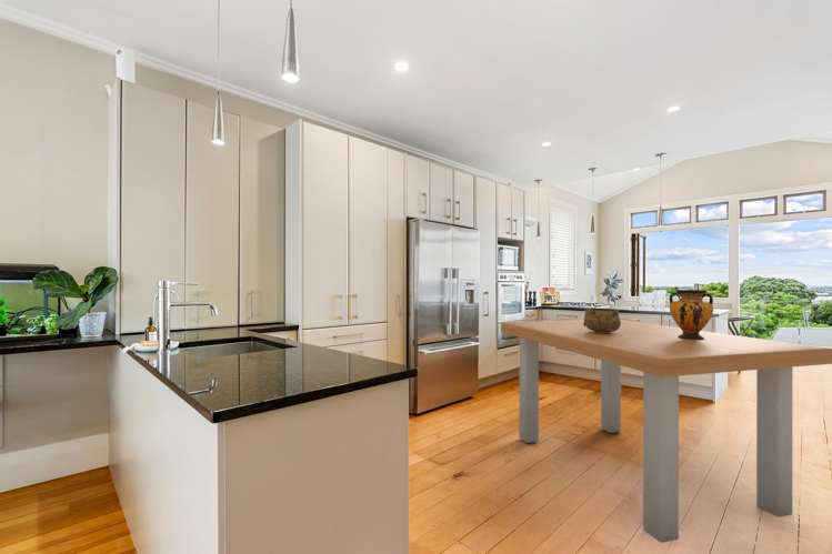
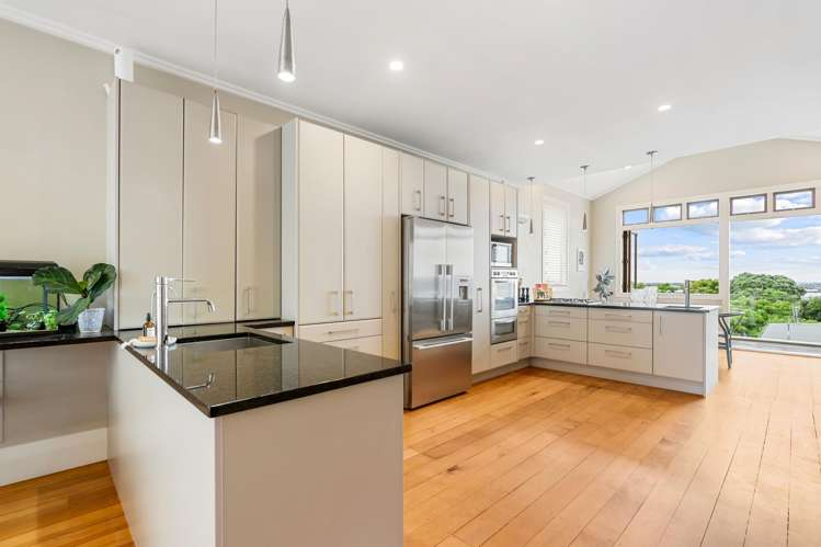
- dining table (620, 400)
- decorative bowl (602, 320)
- vase (690, 313)
